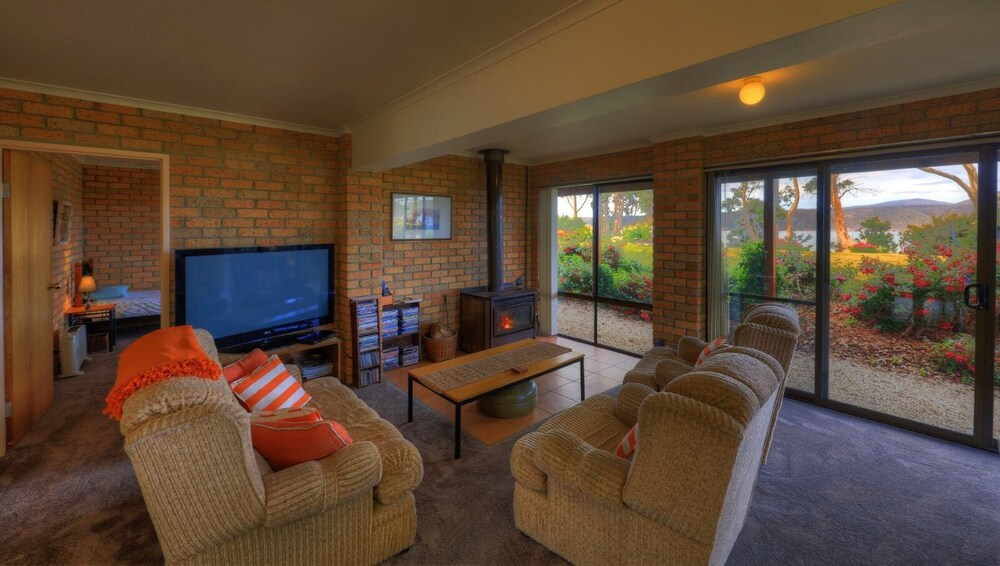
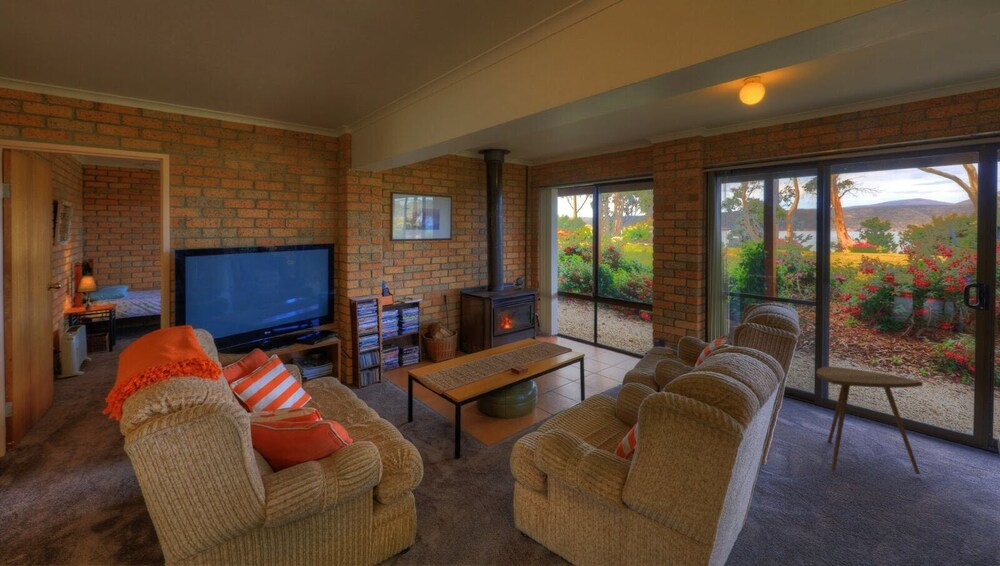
+ side table (844, 416)
